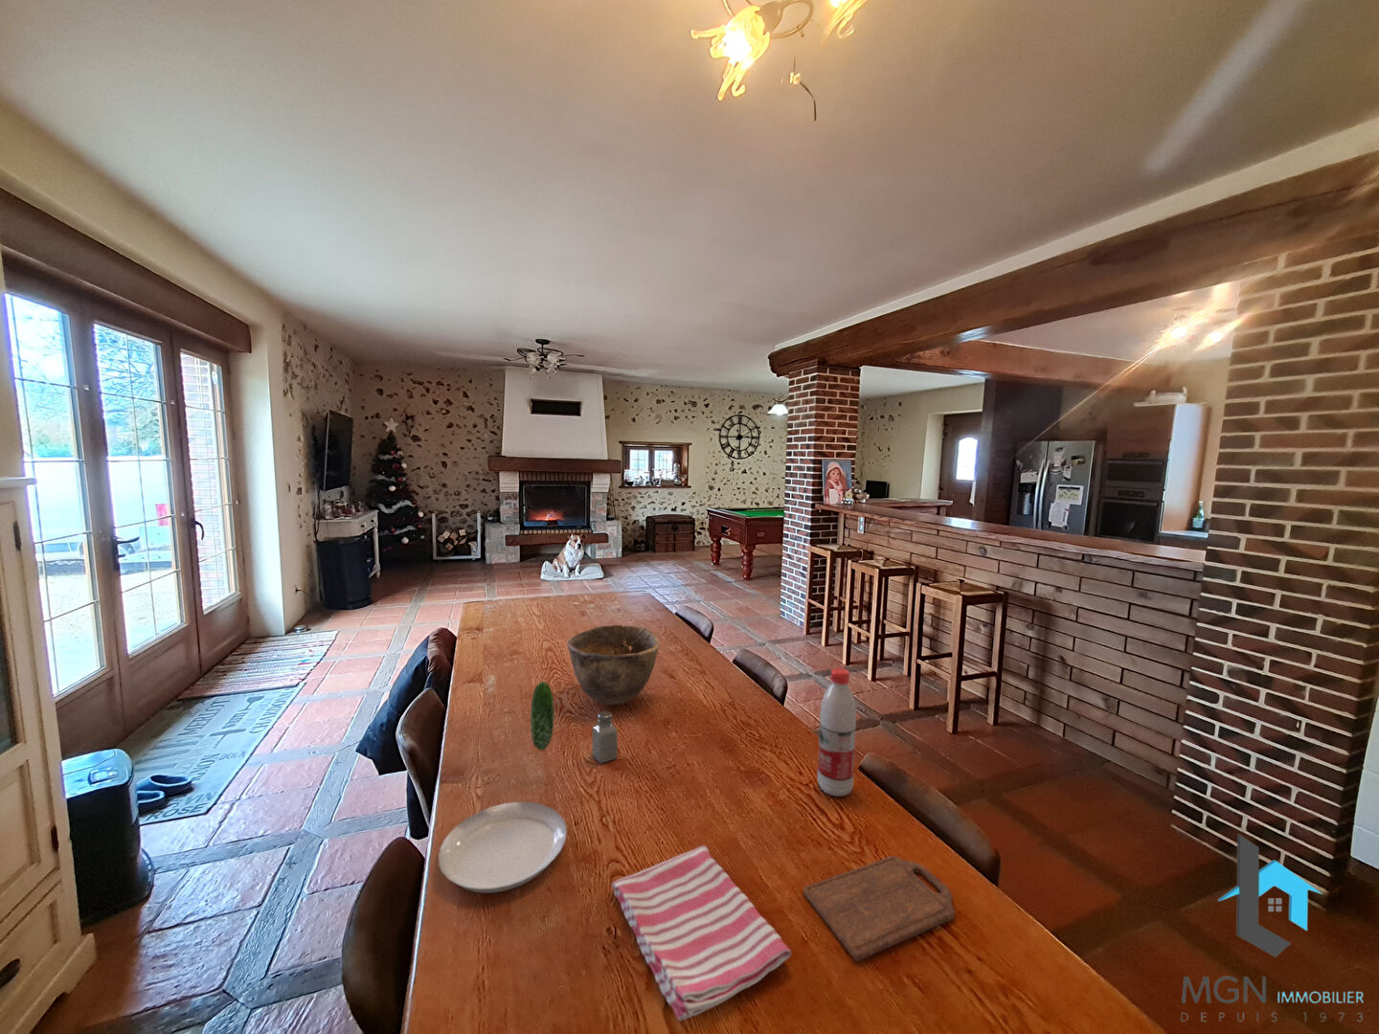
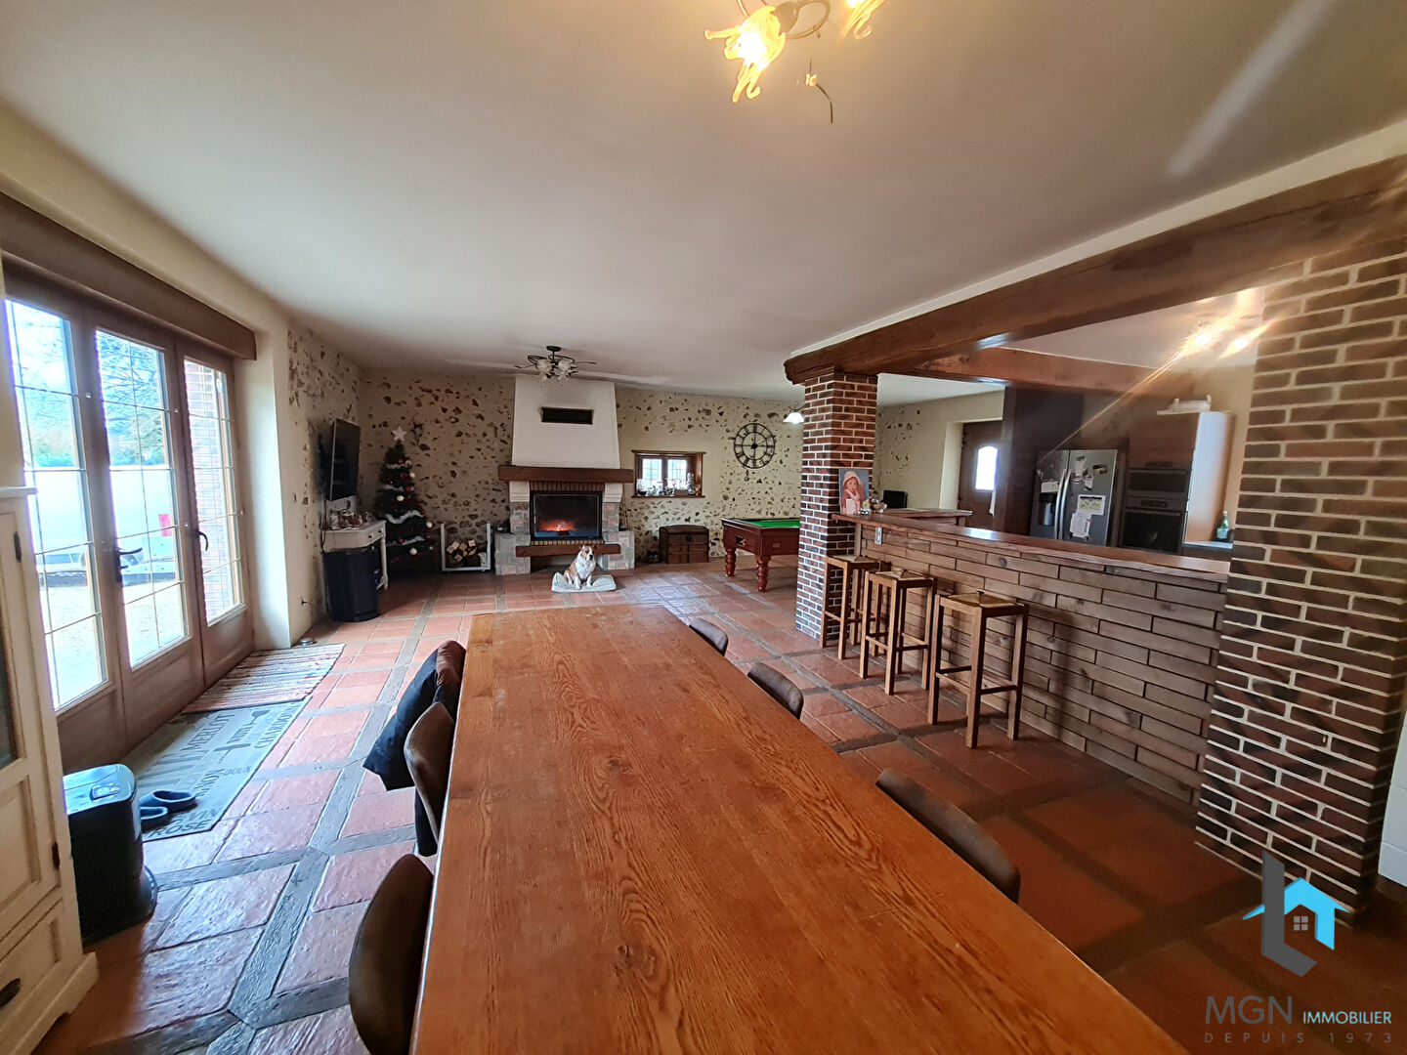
- saltshaker (605, 735)
- plate (504, 804)
- cutting board (884, 899)
- bowl (613, 669)
- water bottle (837, 730)
- dish towel (694, 915)
